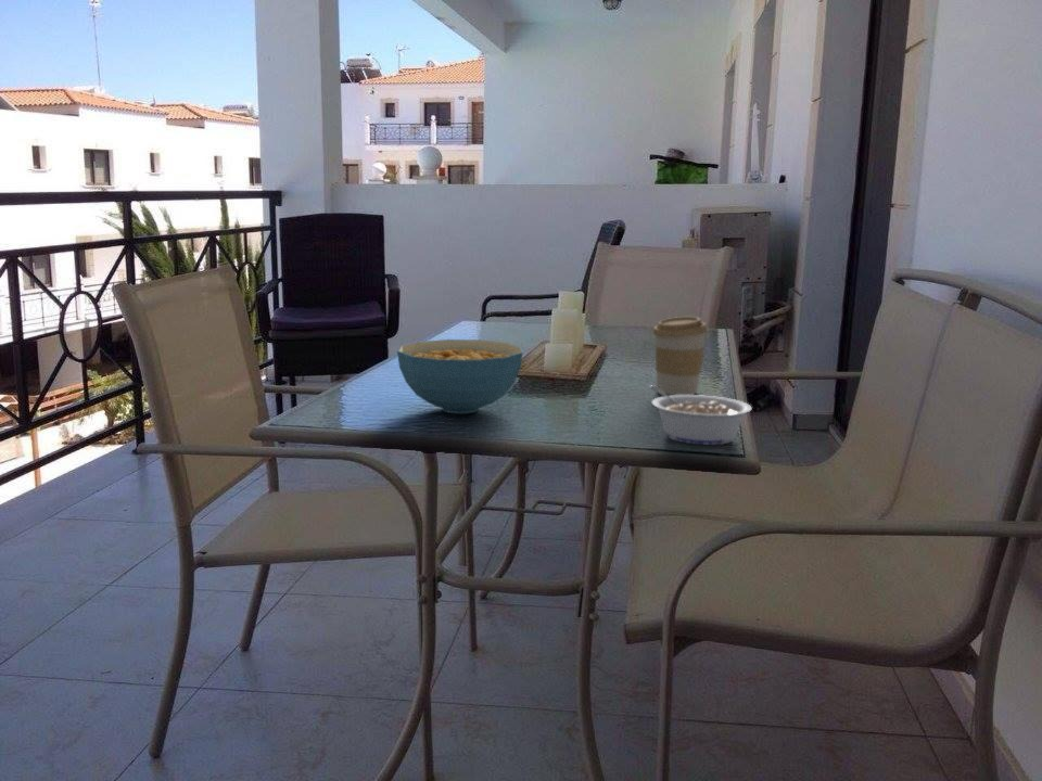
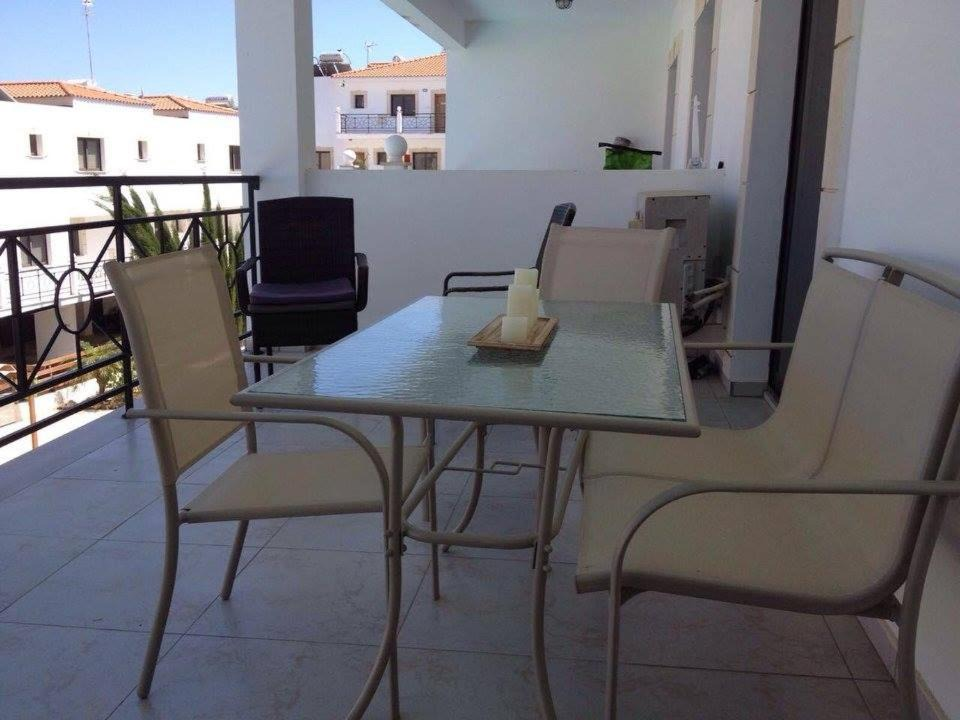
- coffee cup (678, 355)
- legume (696, 417)
- cereal bowl (460, 379)
